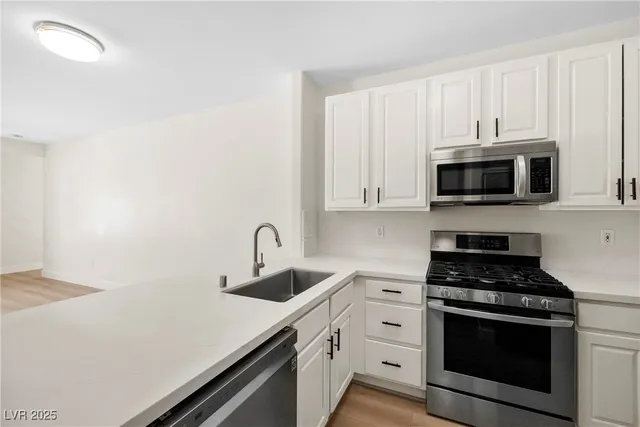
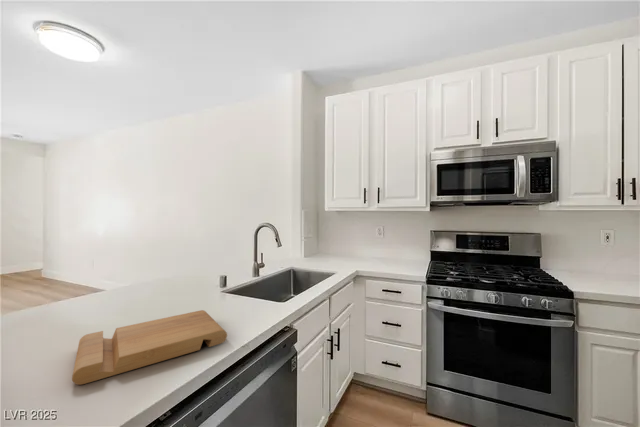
+ cutting board (155, 338)
